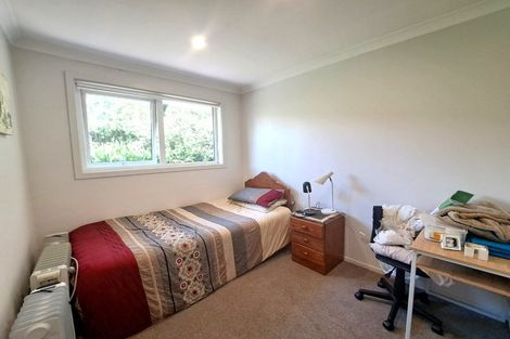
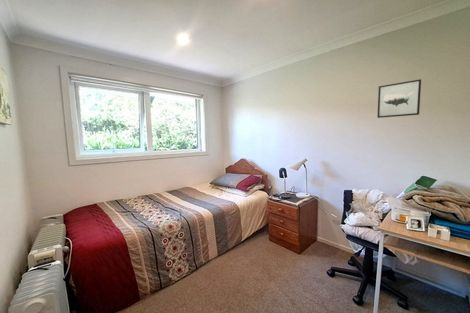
+ wall art (398, 99)
